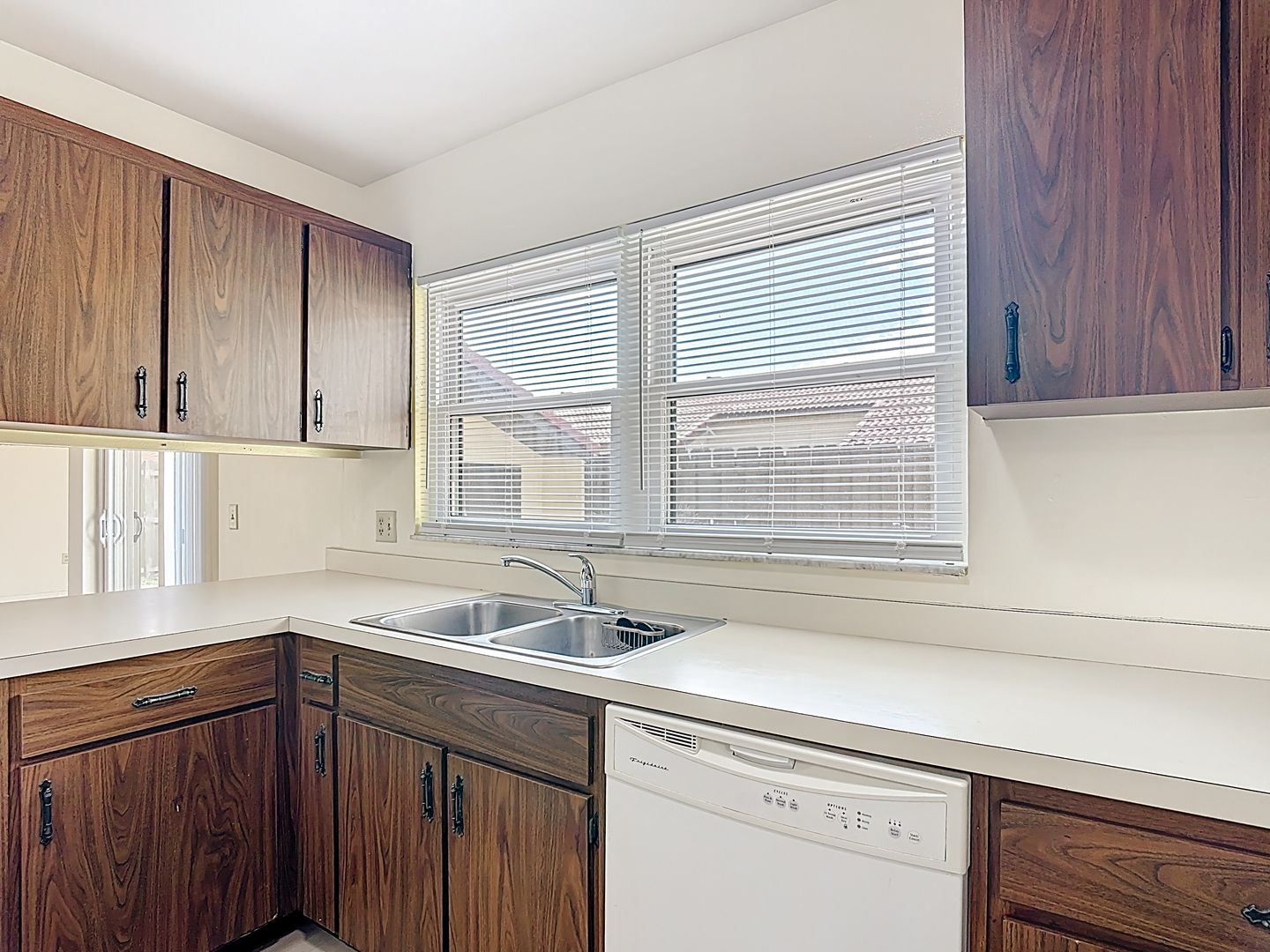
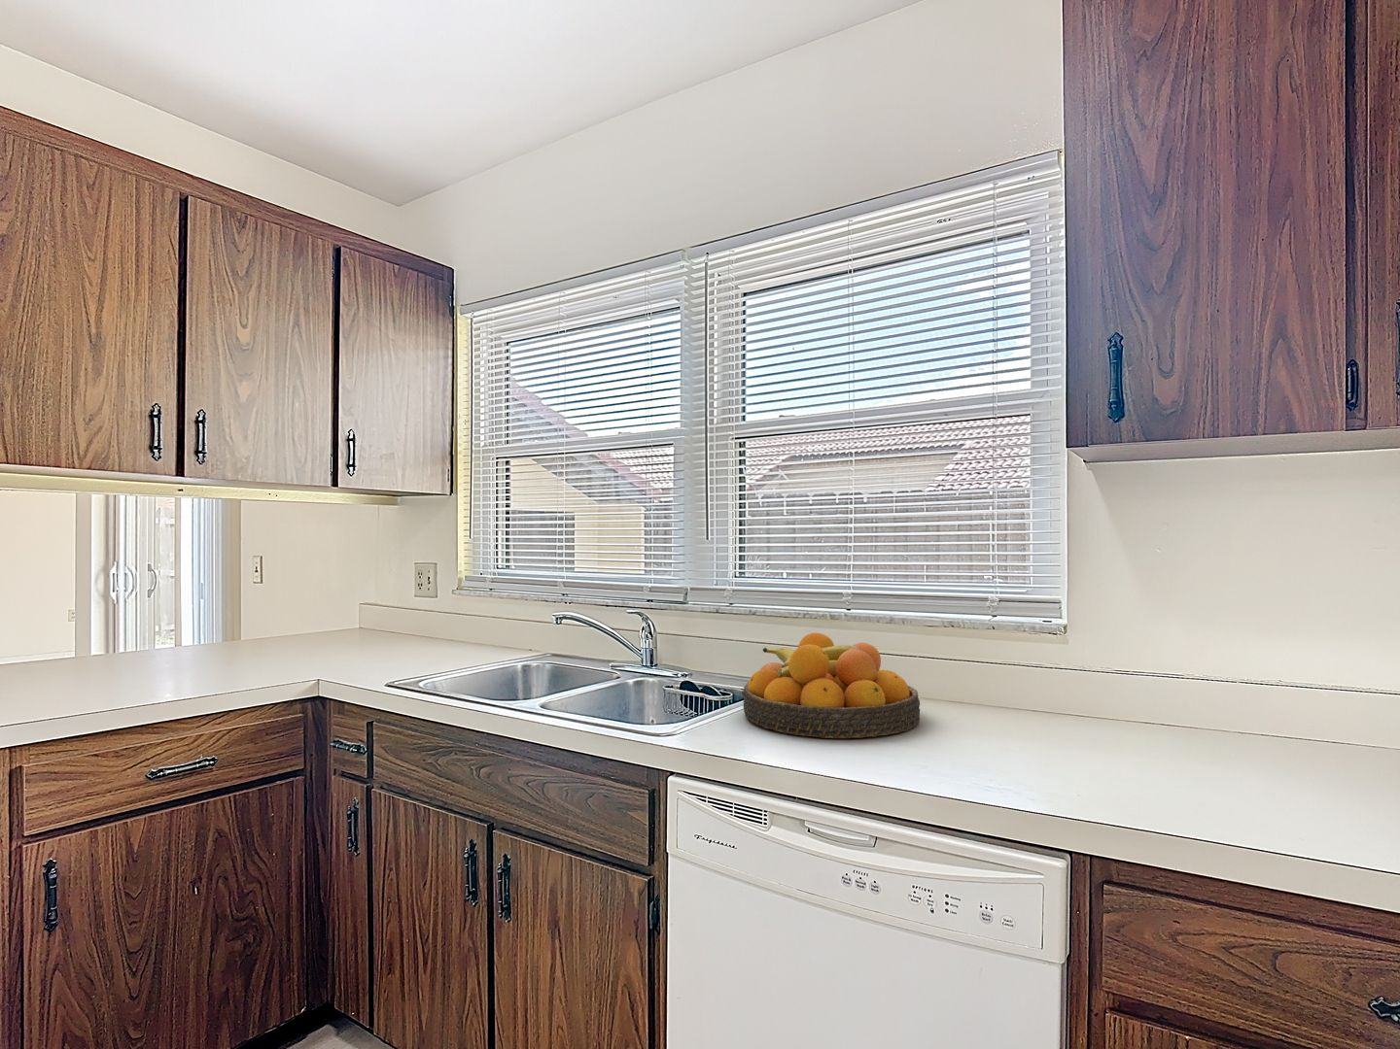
+ fruit bowl (829, 677)
